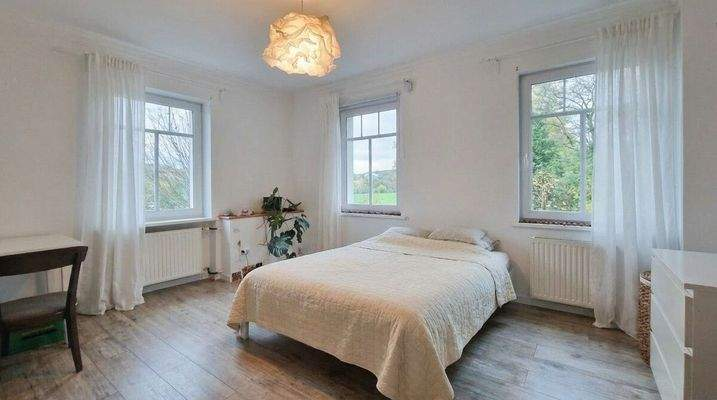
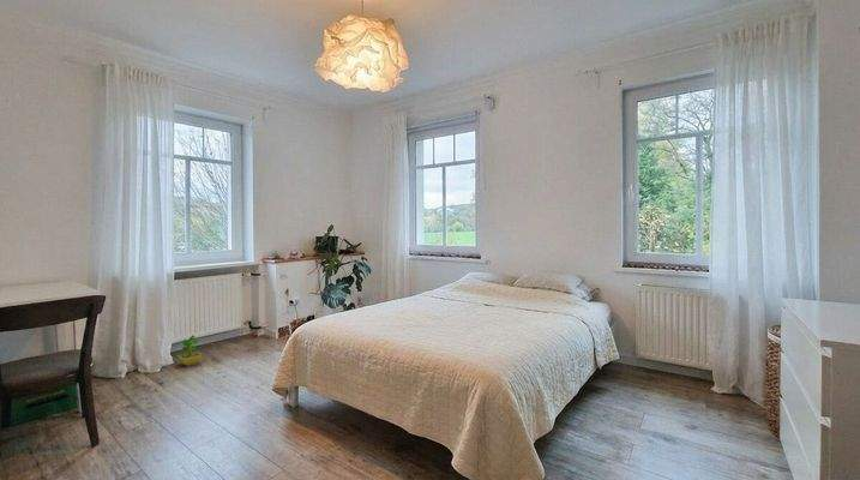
+ decorative plant (190, 349)
